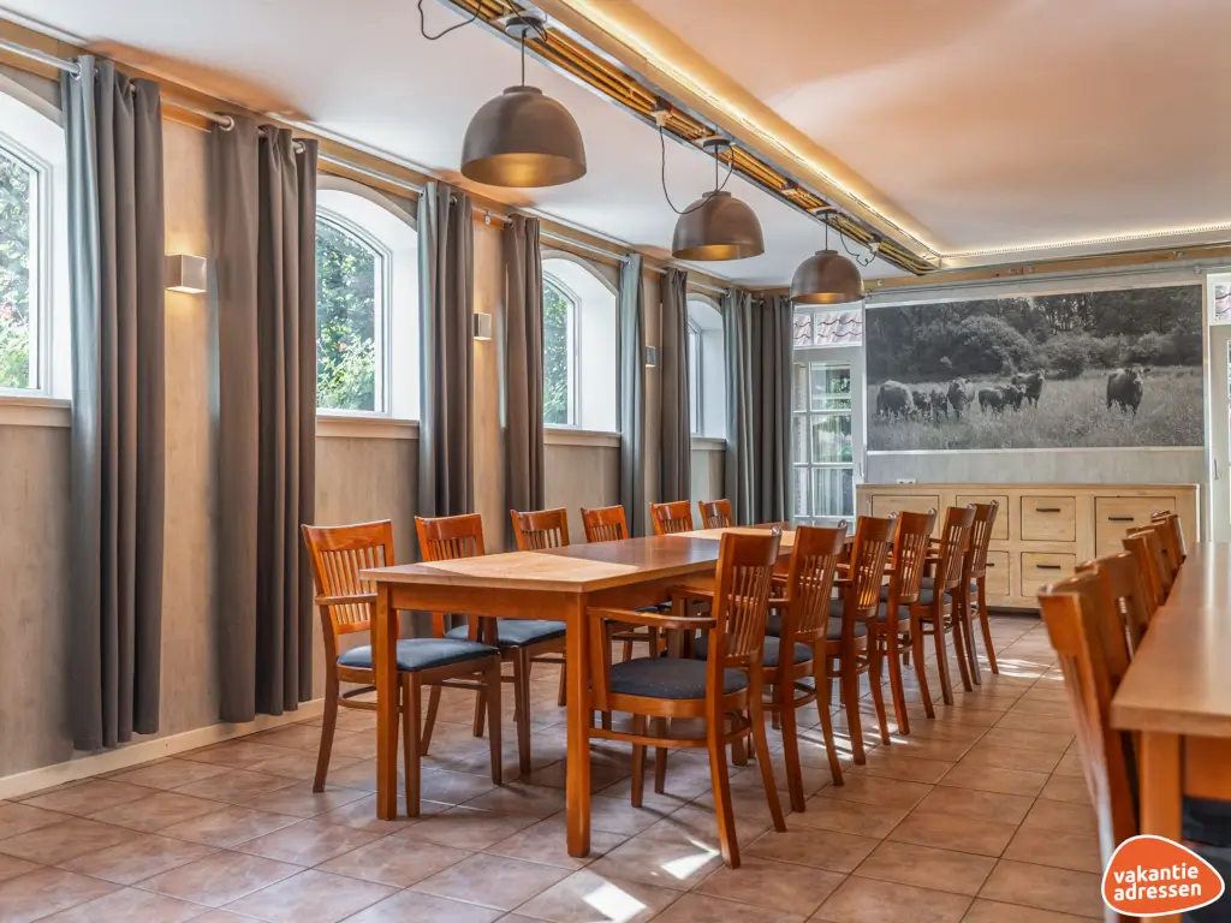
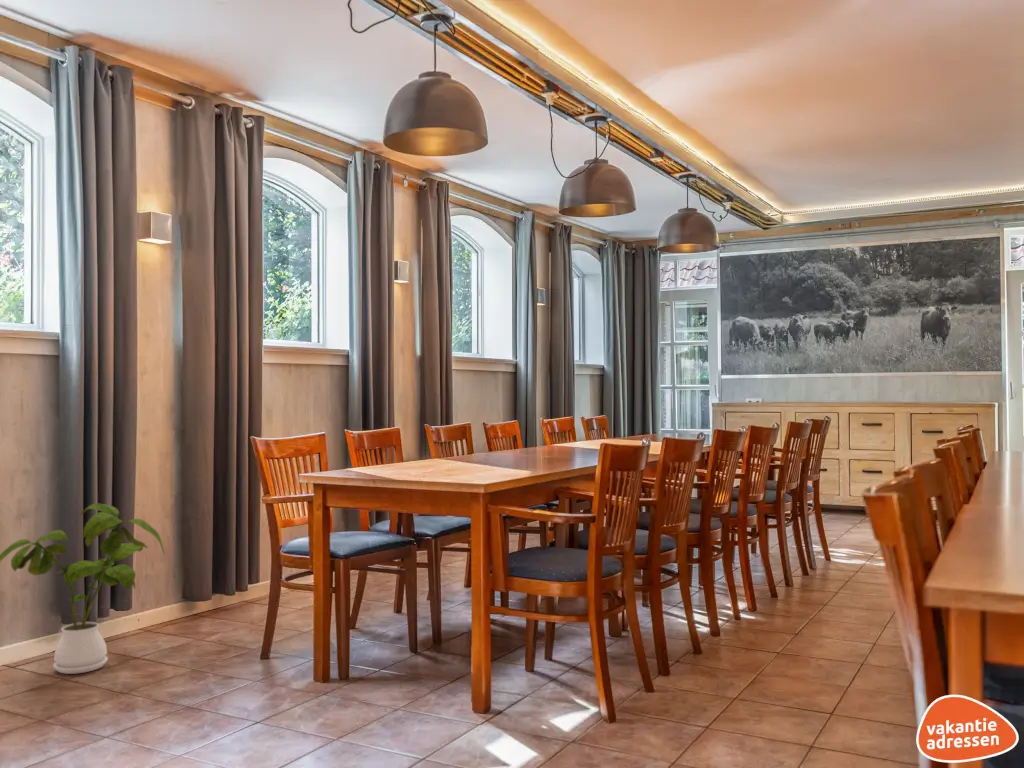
+ house plant (100, 585)
